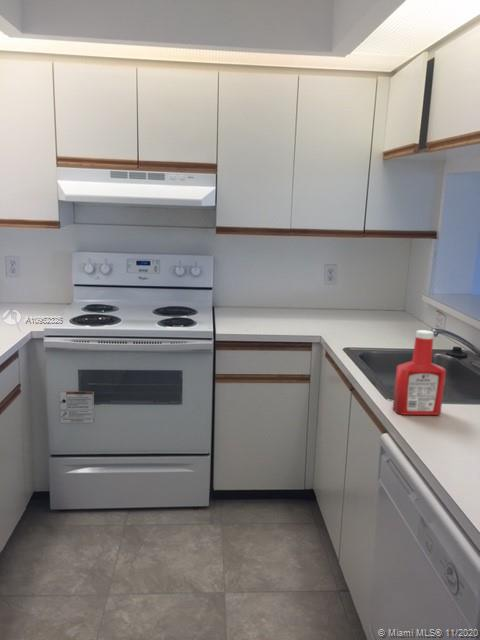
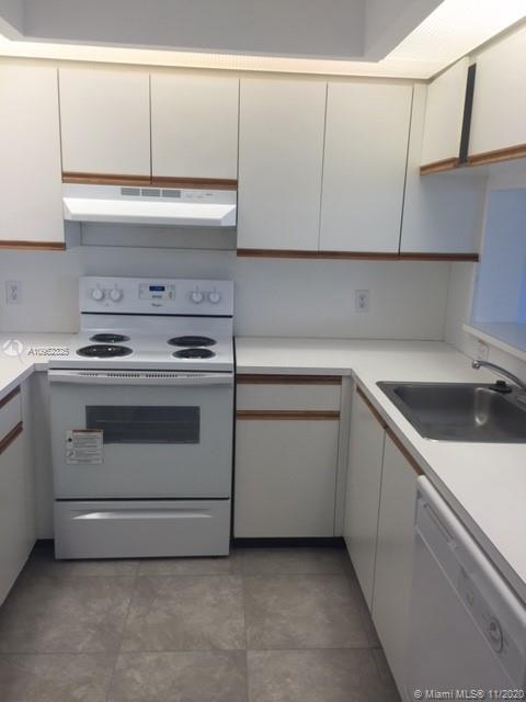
- soap bottle (420, 372)
